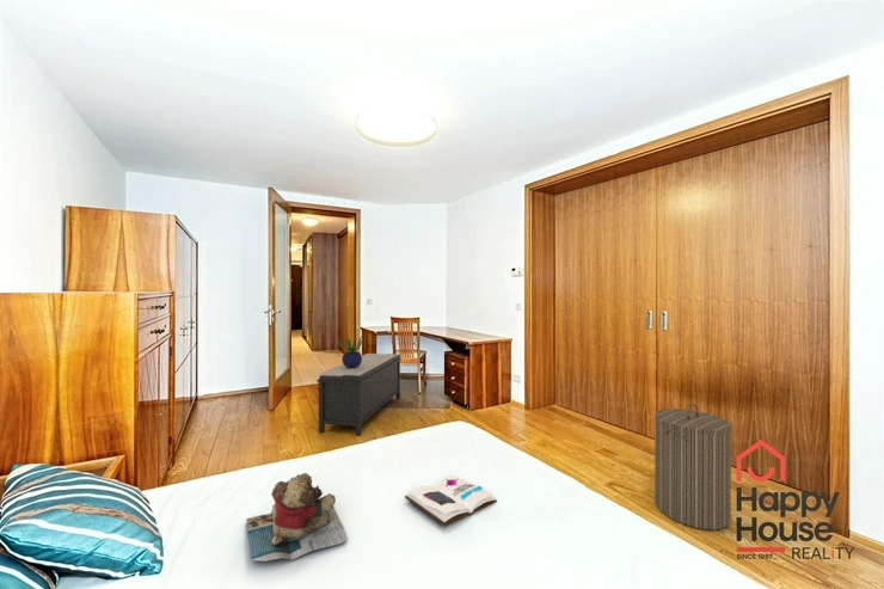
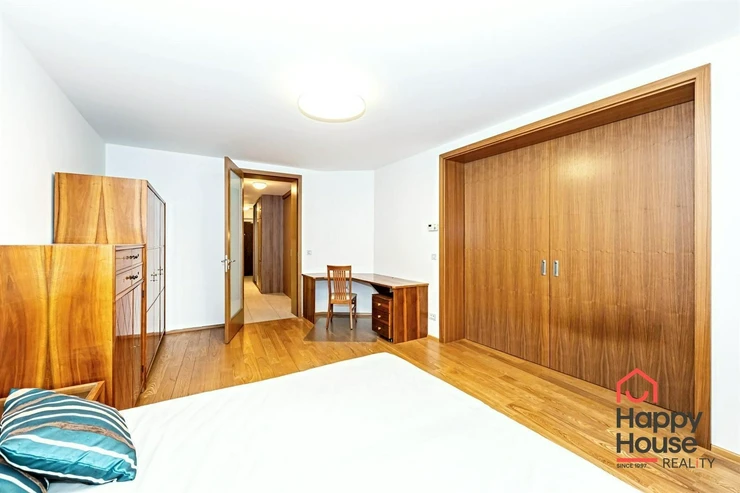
- laundry hamper (690, 456)
- potted plant (351, 351)
- teddy bear (296, 499)
- book (450, 496)
- bench (364, 387)
